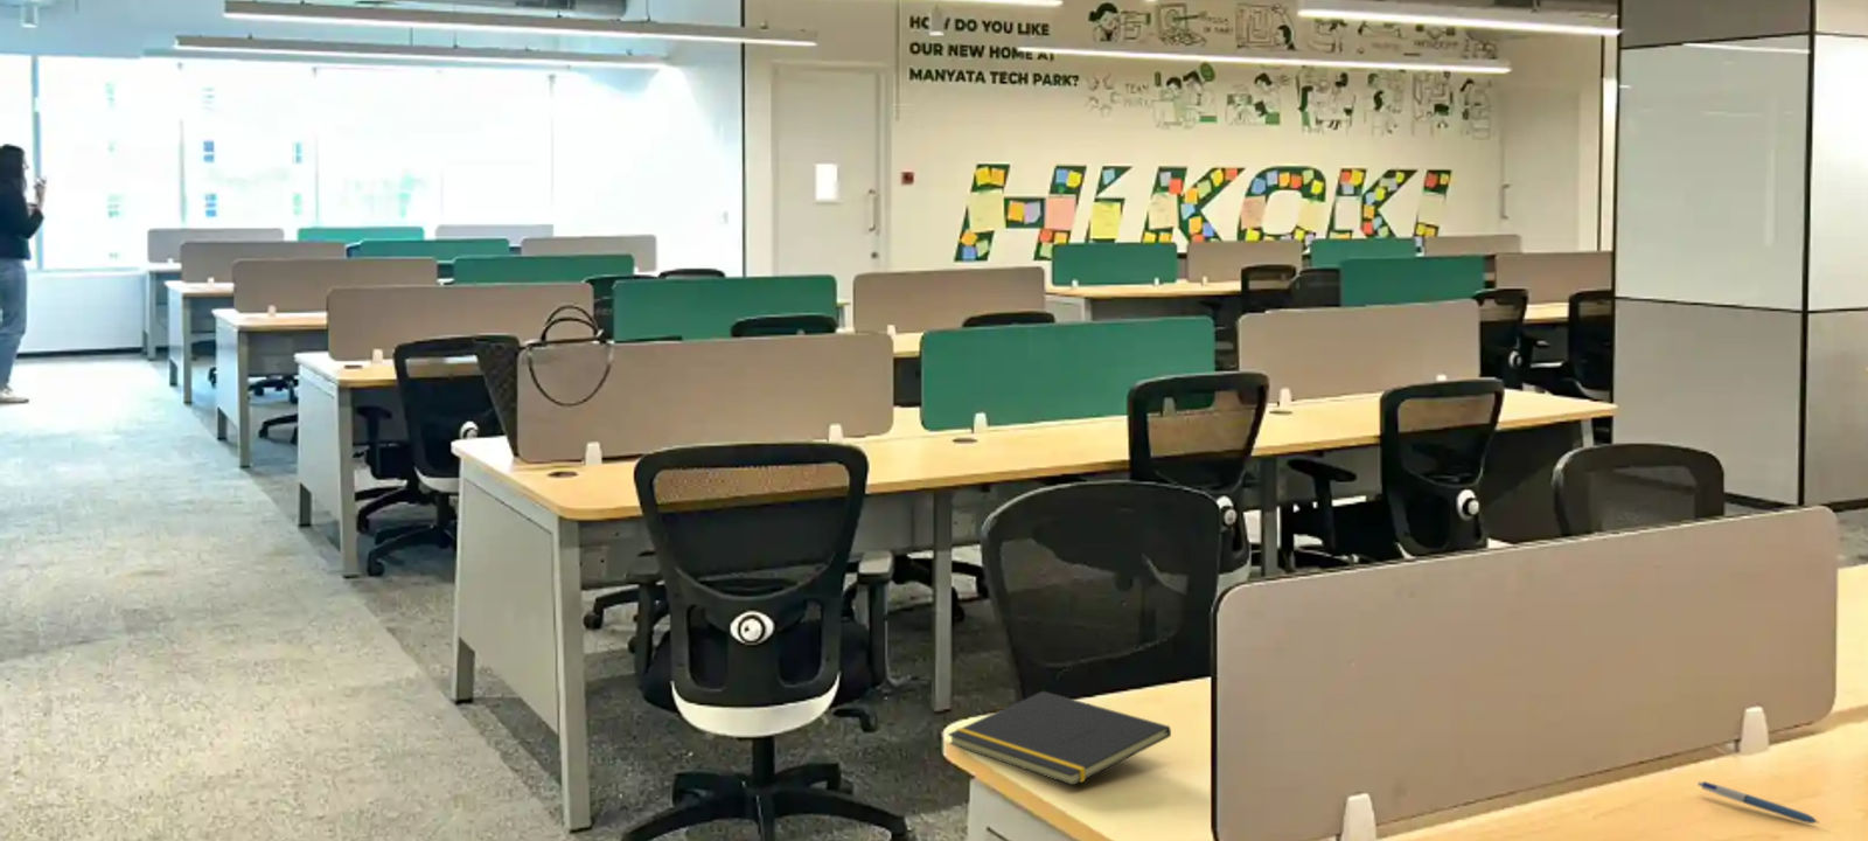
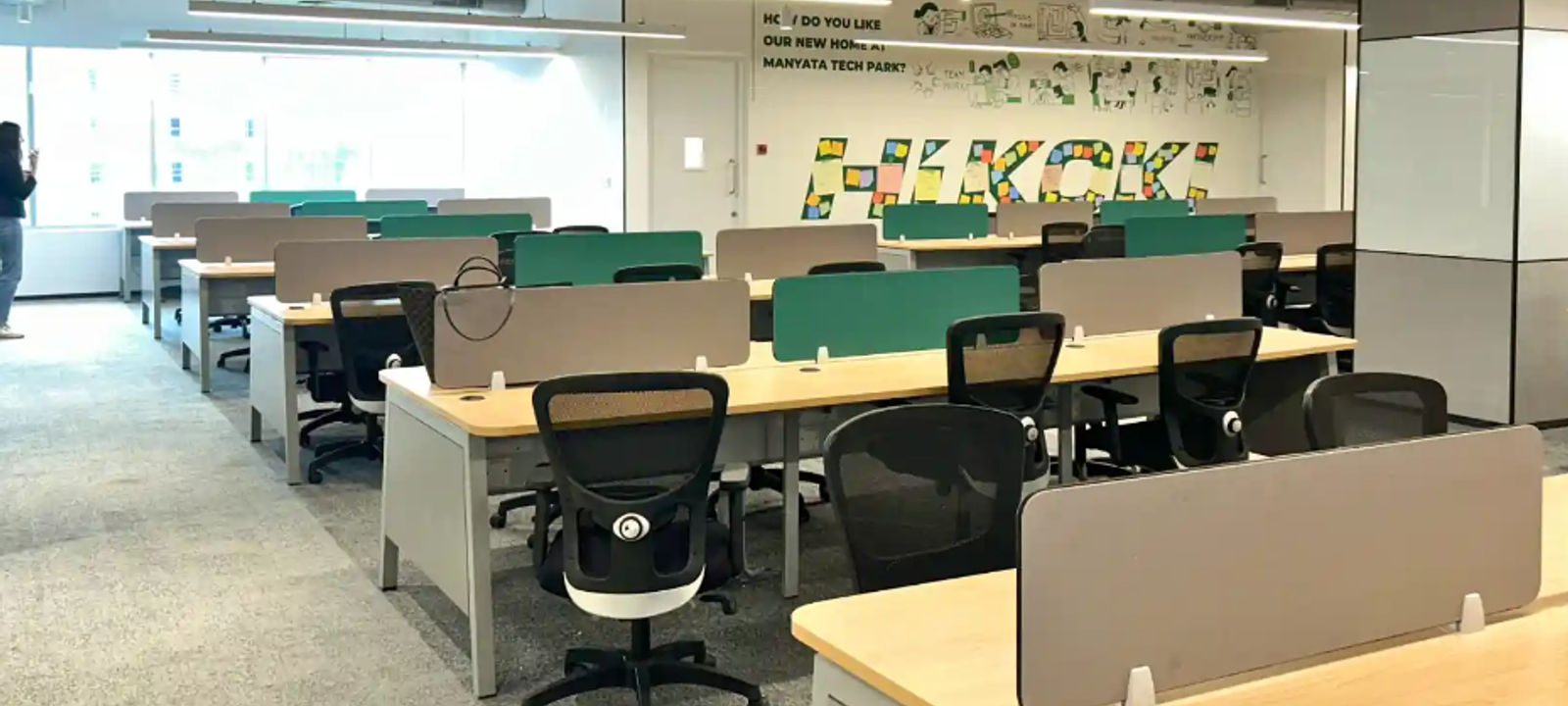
- pen (1755, 802)
- notepad (1057, 735)
